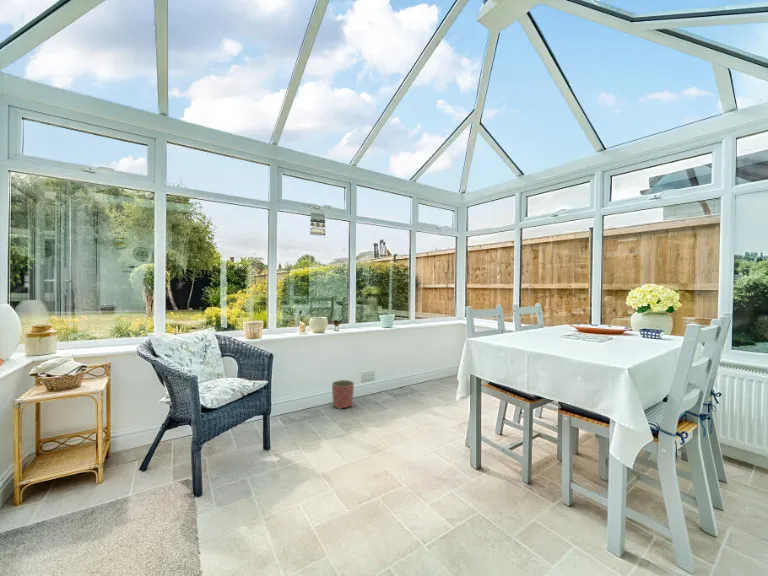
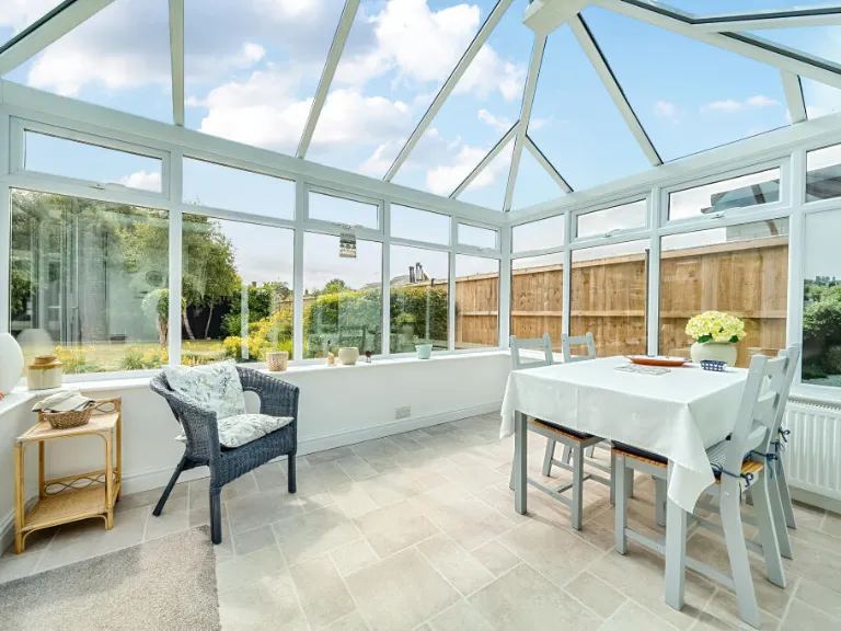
- planter (342, 394)
